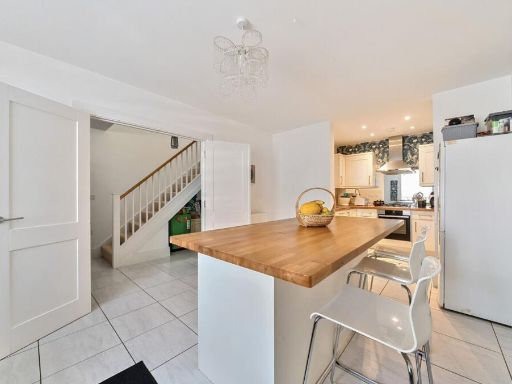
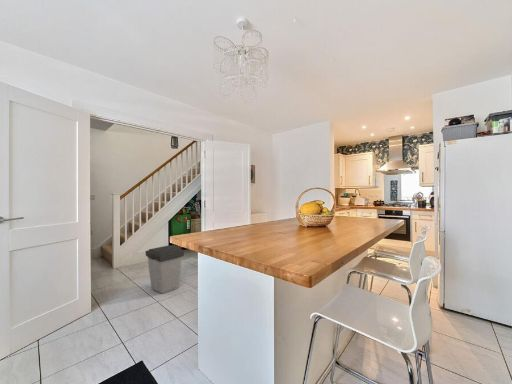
+ trash can (164, 268)
